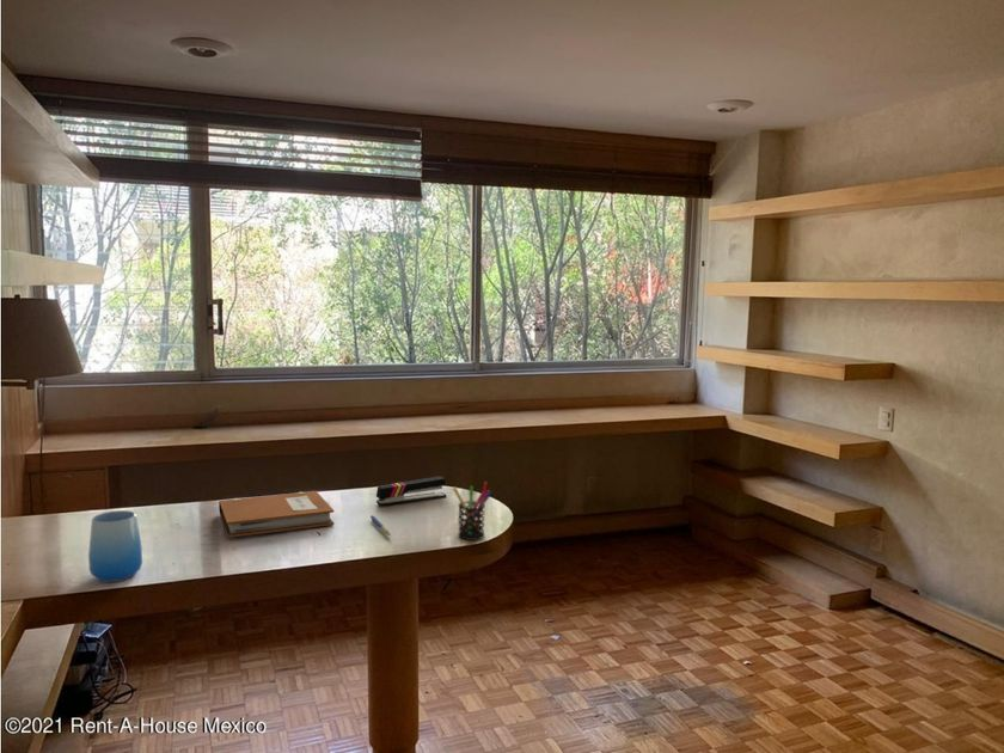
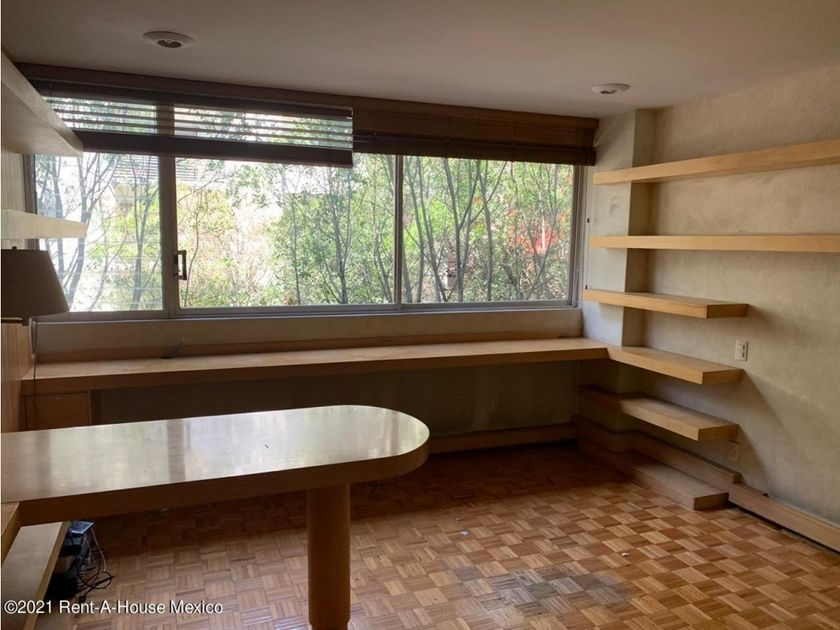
- pen (380, 525)
- cup (115, 545)
- stapler (411, 490)
- pen holder (472, 508)
- notebook (277, 510)
